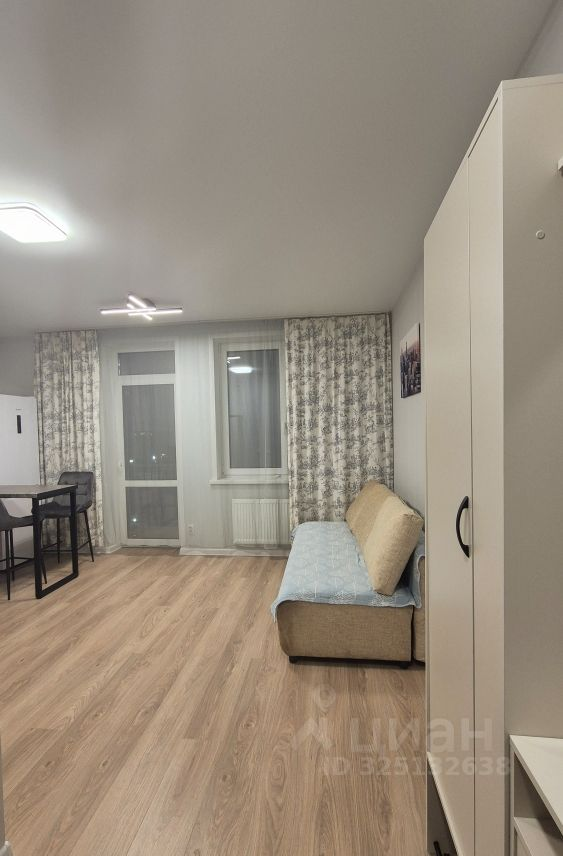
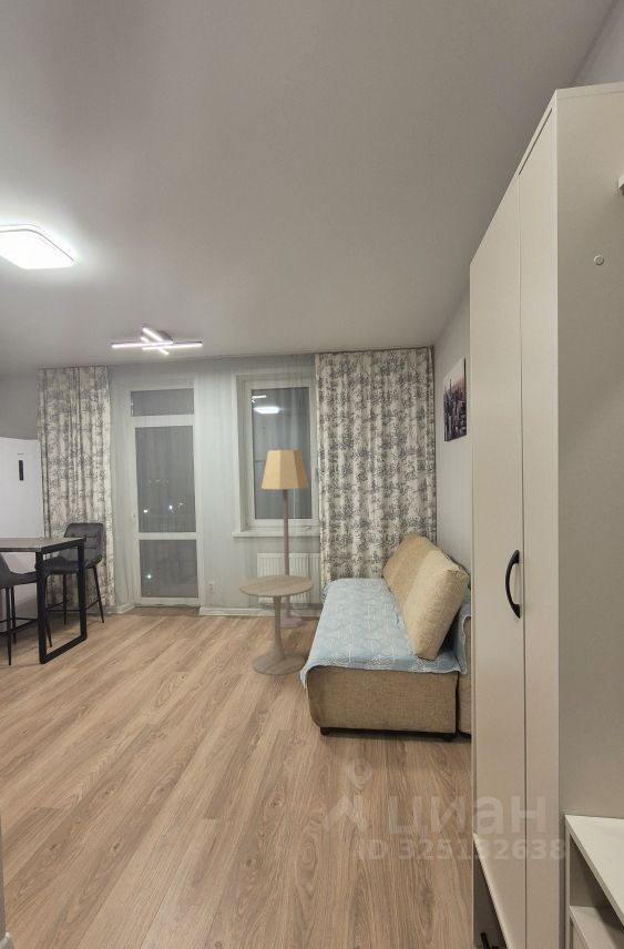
+ side table (277, 623)
+ lamp (286, 537)
